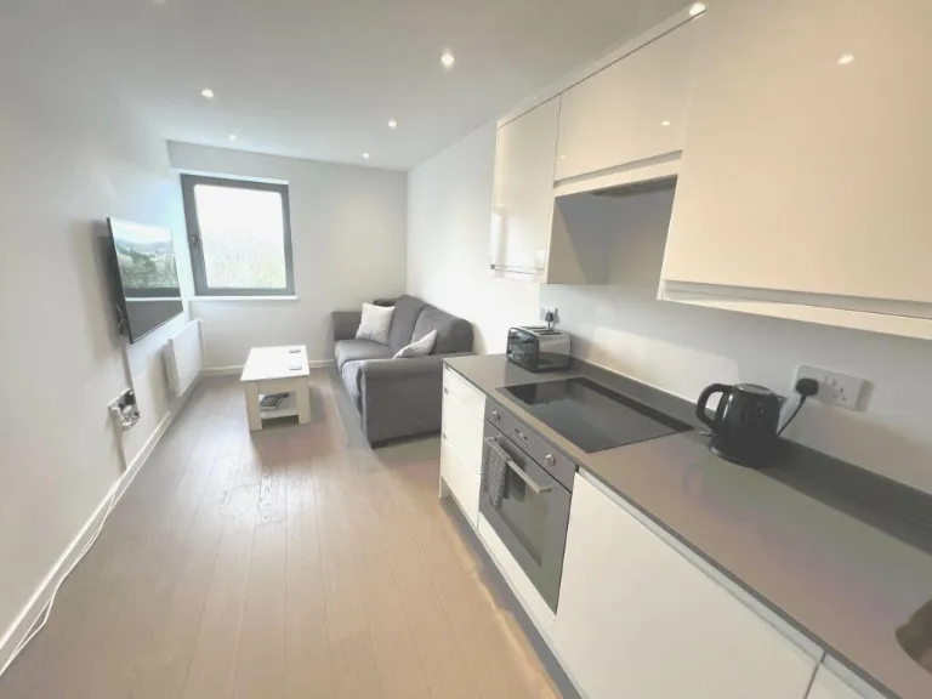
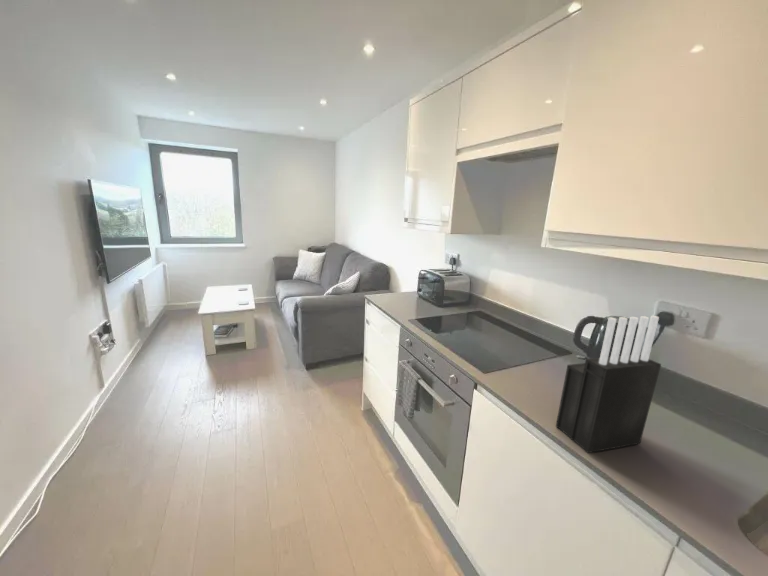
+ knife block (605, 375)
